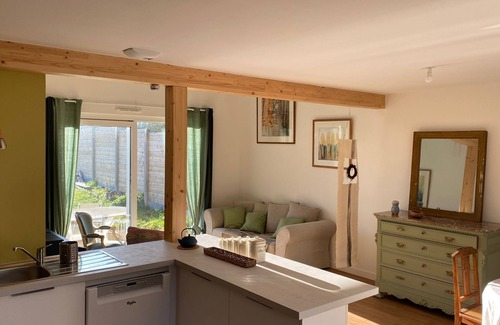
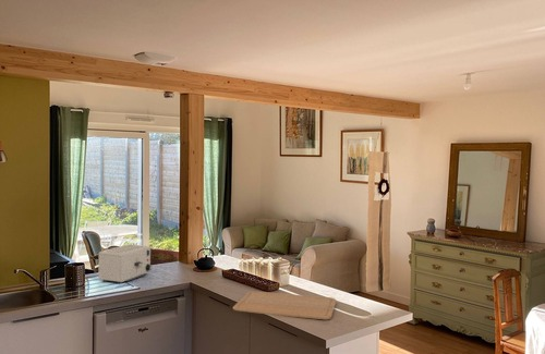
+ toaster (126, 263)
+ chopping board (286, 304)
